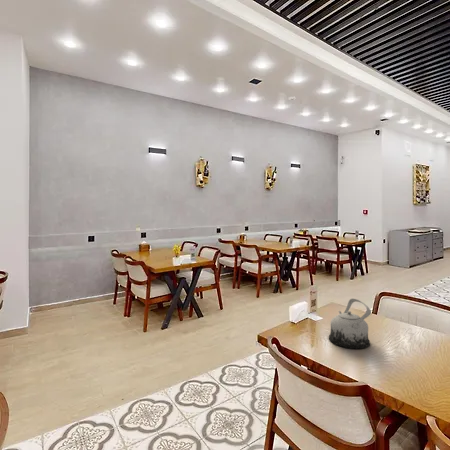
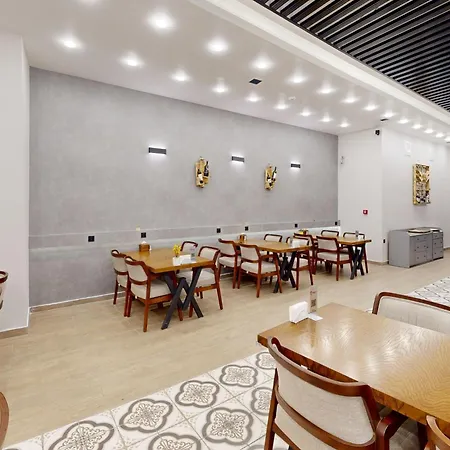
- teapot (347, 319)
